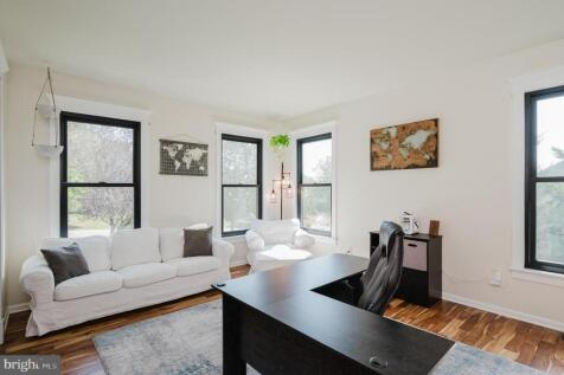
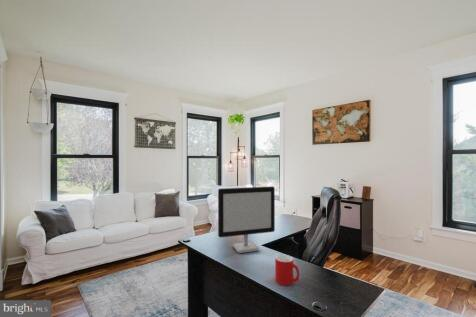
+ computer monitor (246, 217)
+ cup (287, 270)
